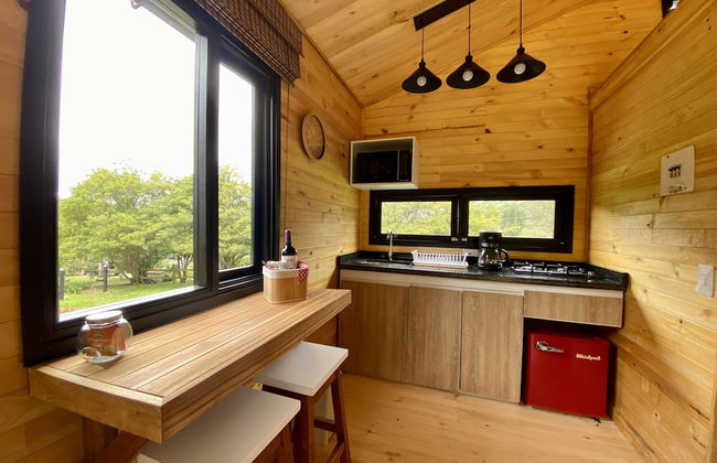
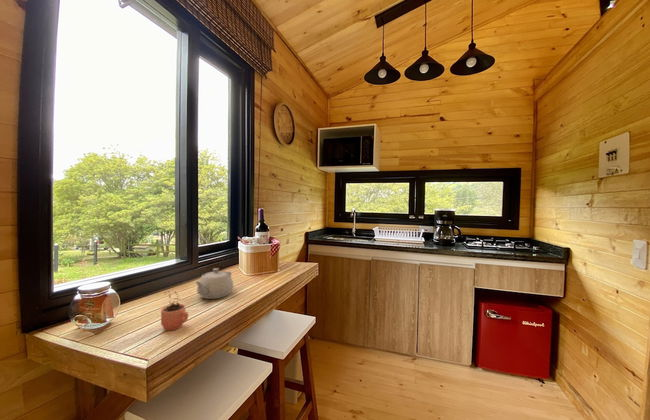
+ teapot (214, 282)
+ cocoa (175, 308)
